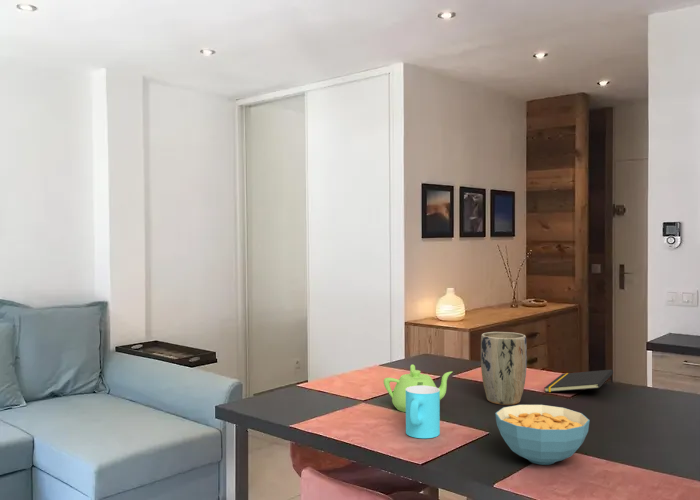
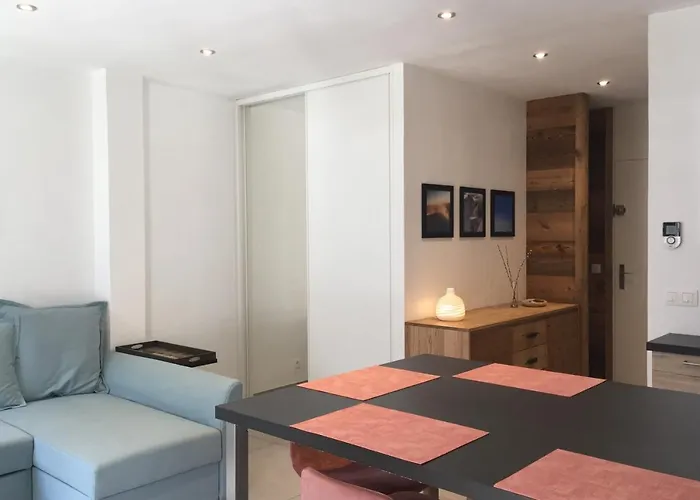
- cup (418, 412)
- cereal bowl (541, 438)
- teapot (418, 385)
- notepad (579, 380)
- plant pot (503, 367)
